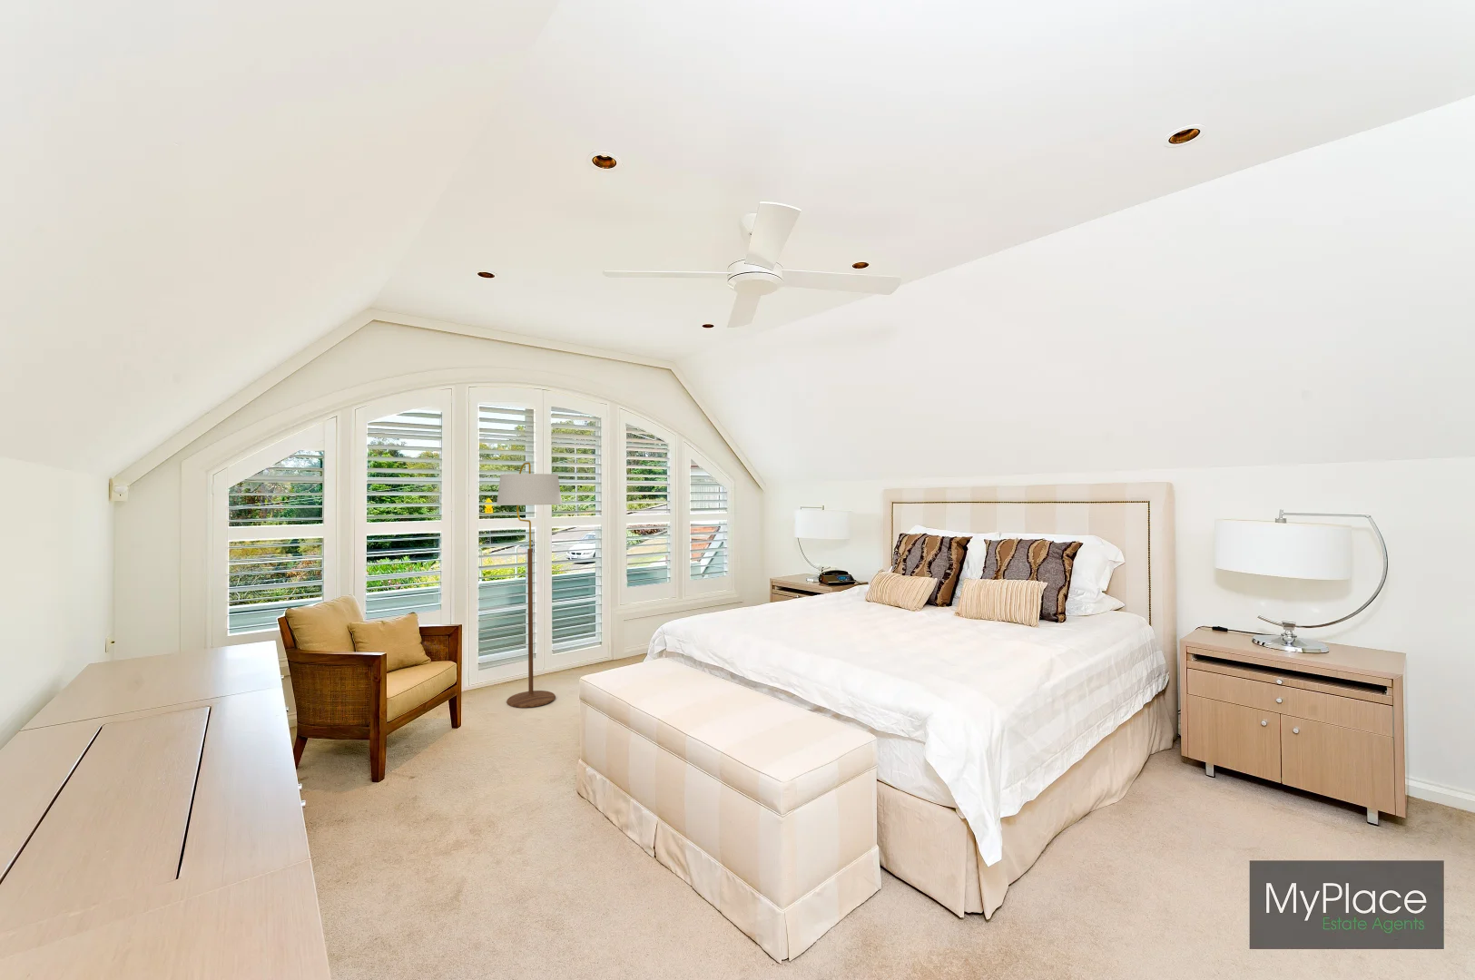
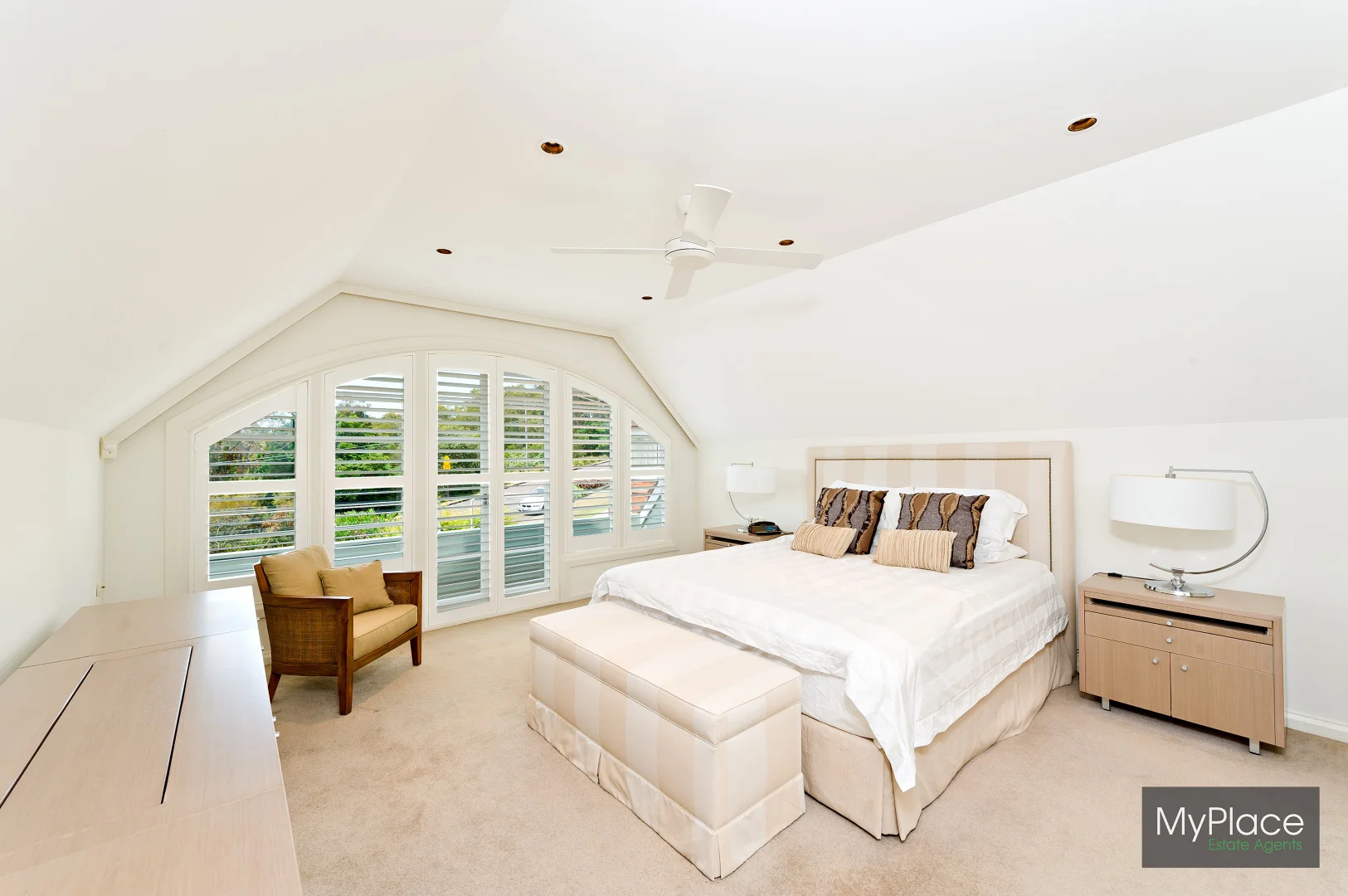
- floor lamp (529, 580)
